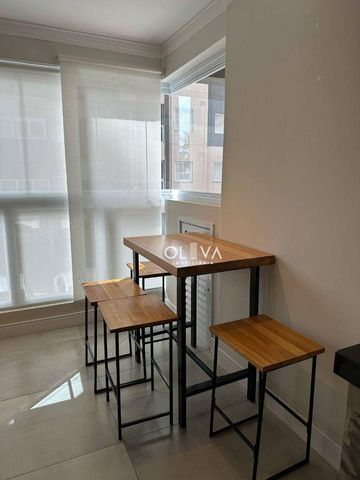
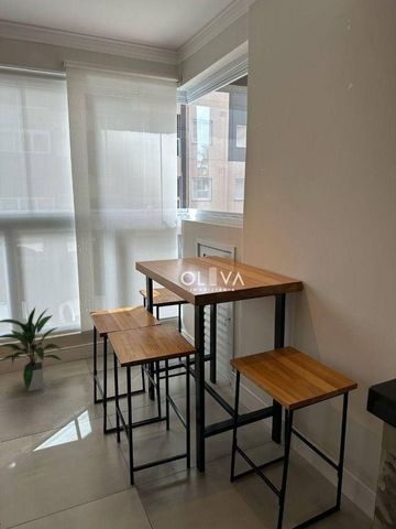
+ indoor plant (30, 349)
